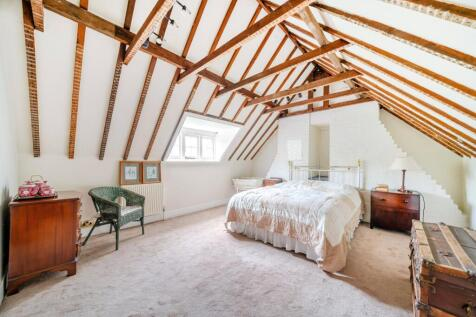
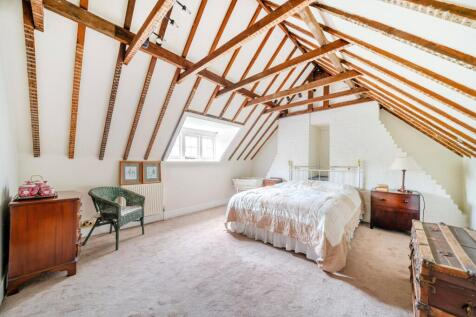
- wall art (294, 150)
